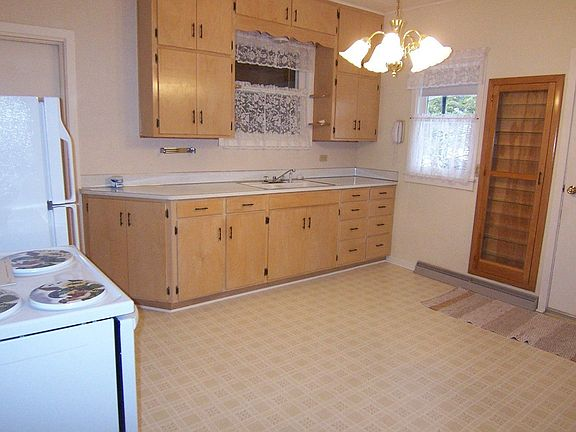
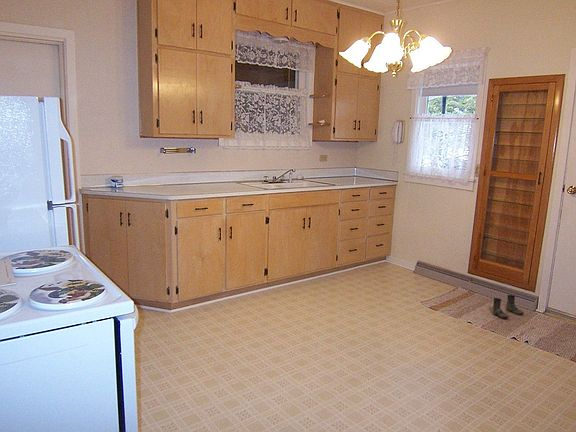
+ boots (508, 306)
